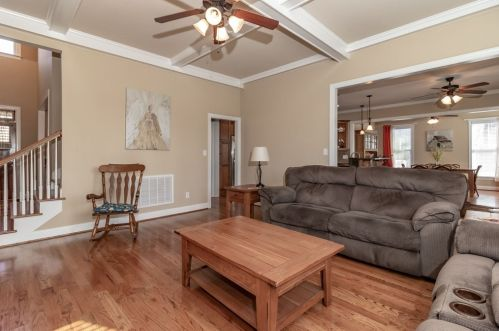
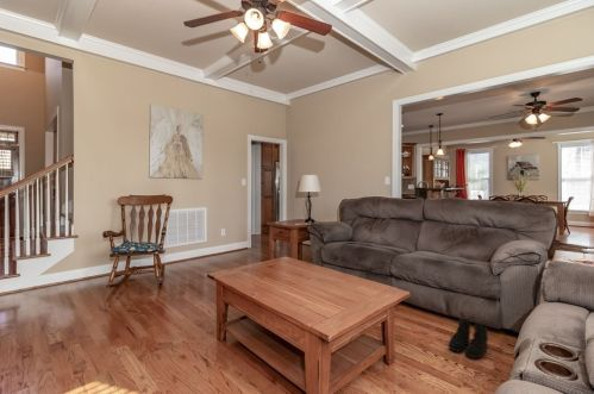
+ boots (468, 336)
